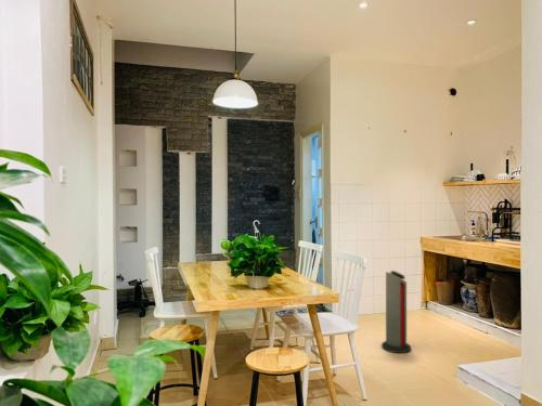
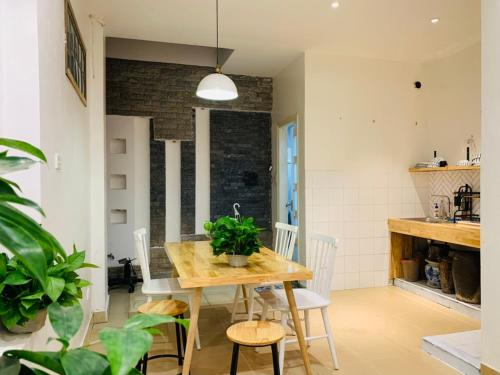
- air purifier (396, 309)
